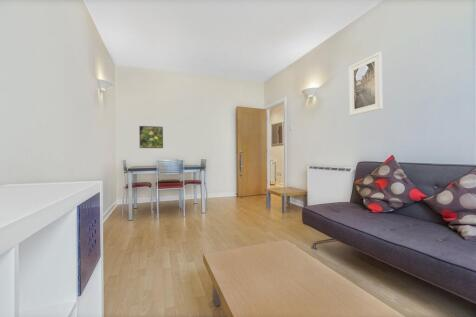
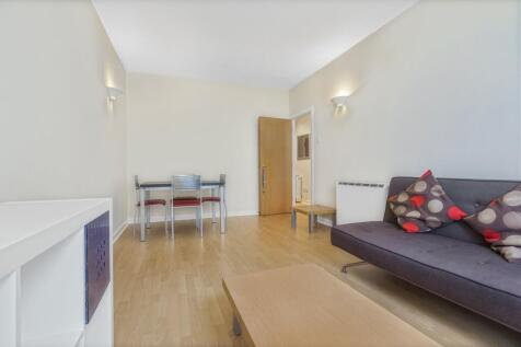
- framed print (364, 86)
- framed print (151, 137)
